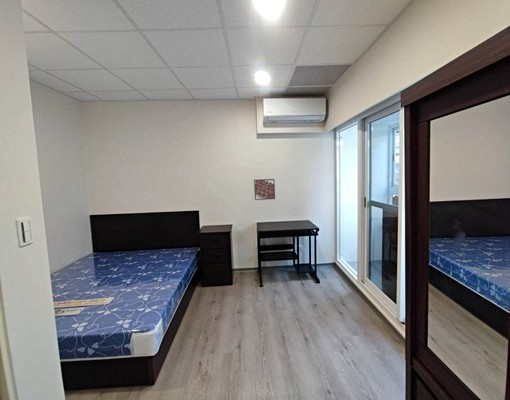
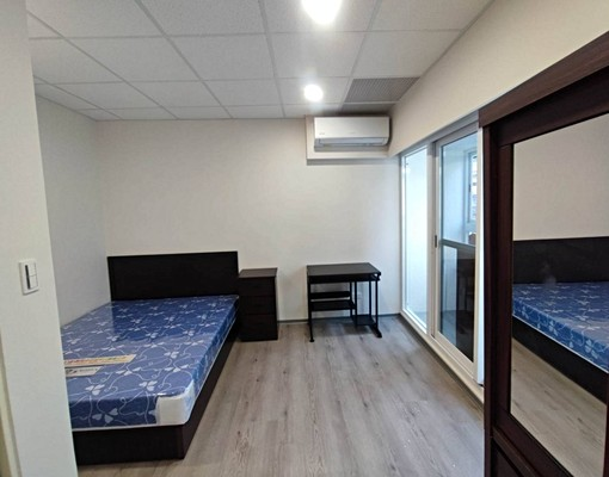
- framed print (264, 189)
